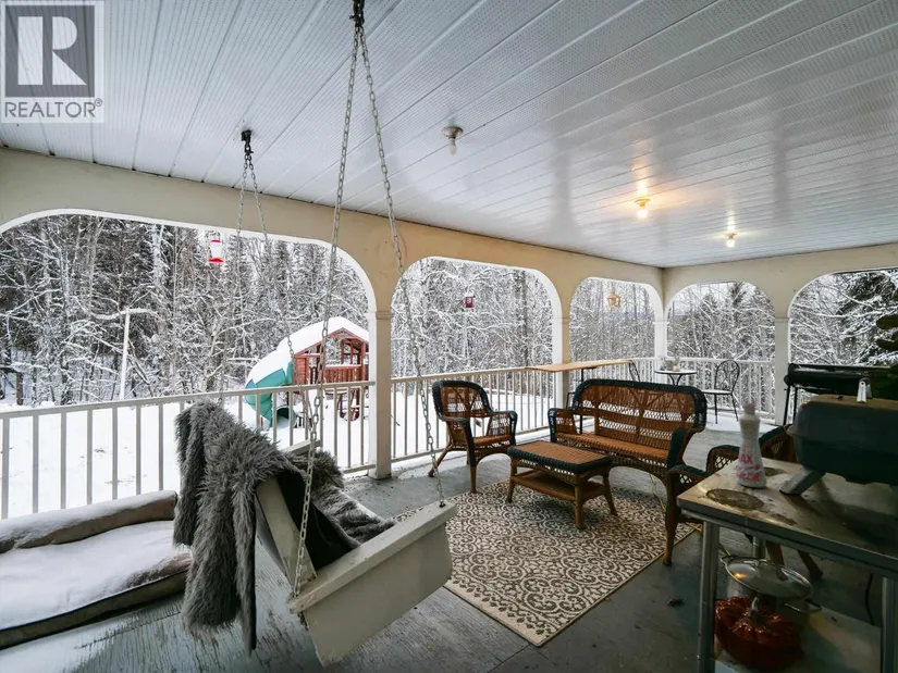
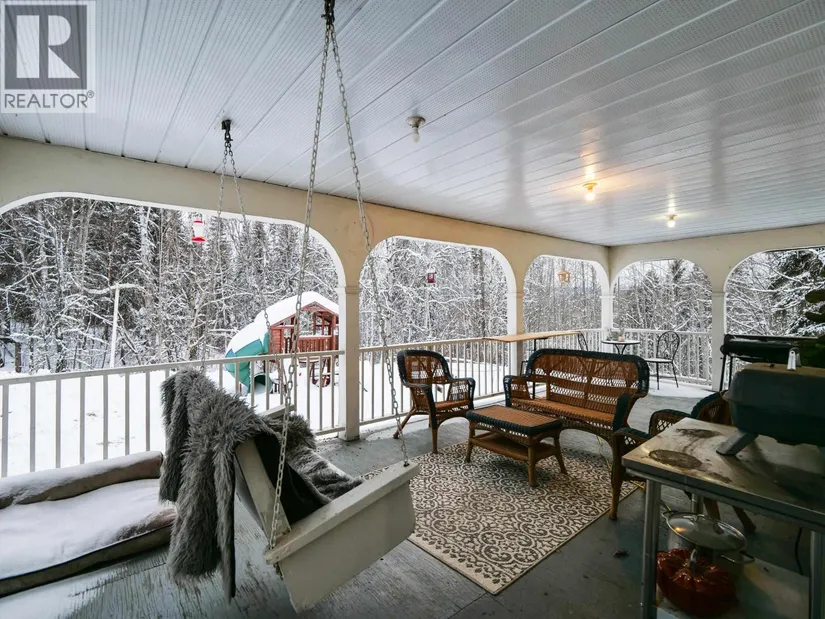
- bottle (750, 443)
